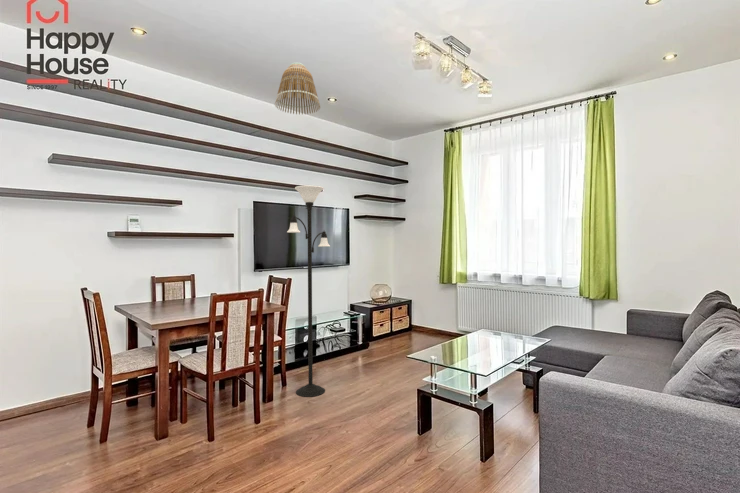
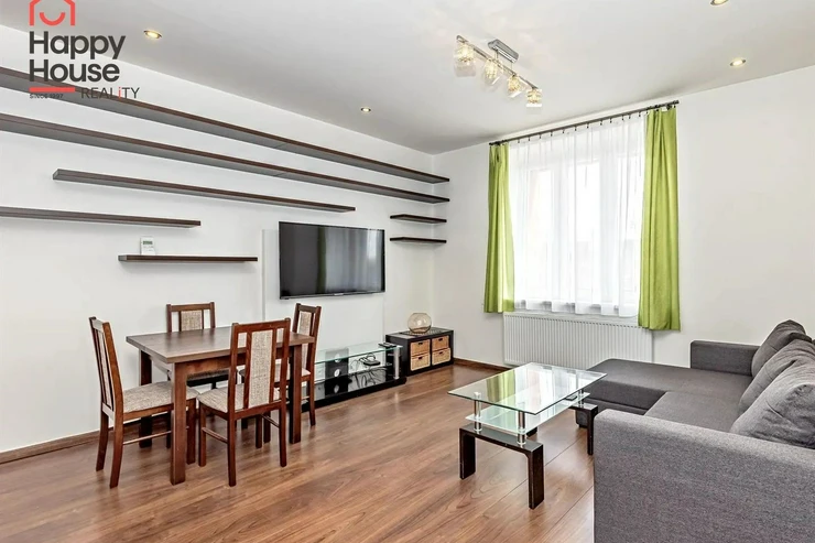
- floor lamp (309, 289)
- lamp shade (298, 86)
